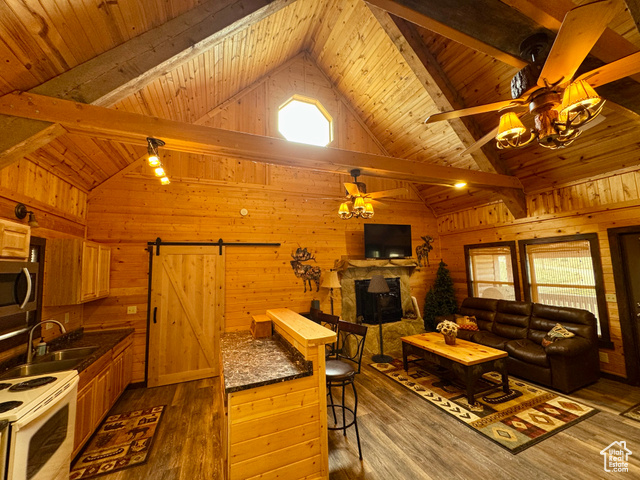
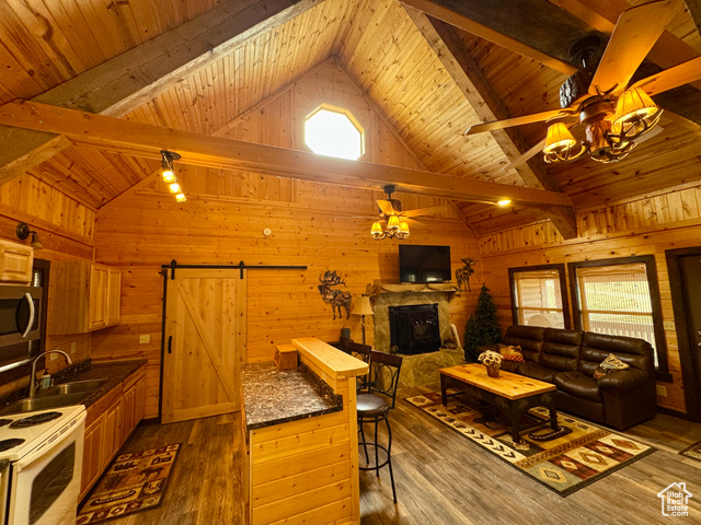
- floor lamp (379, 316)
